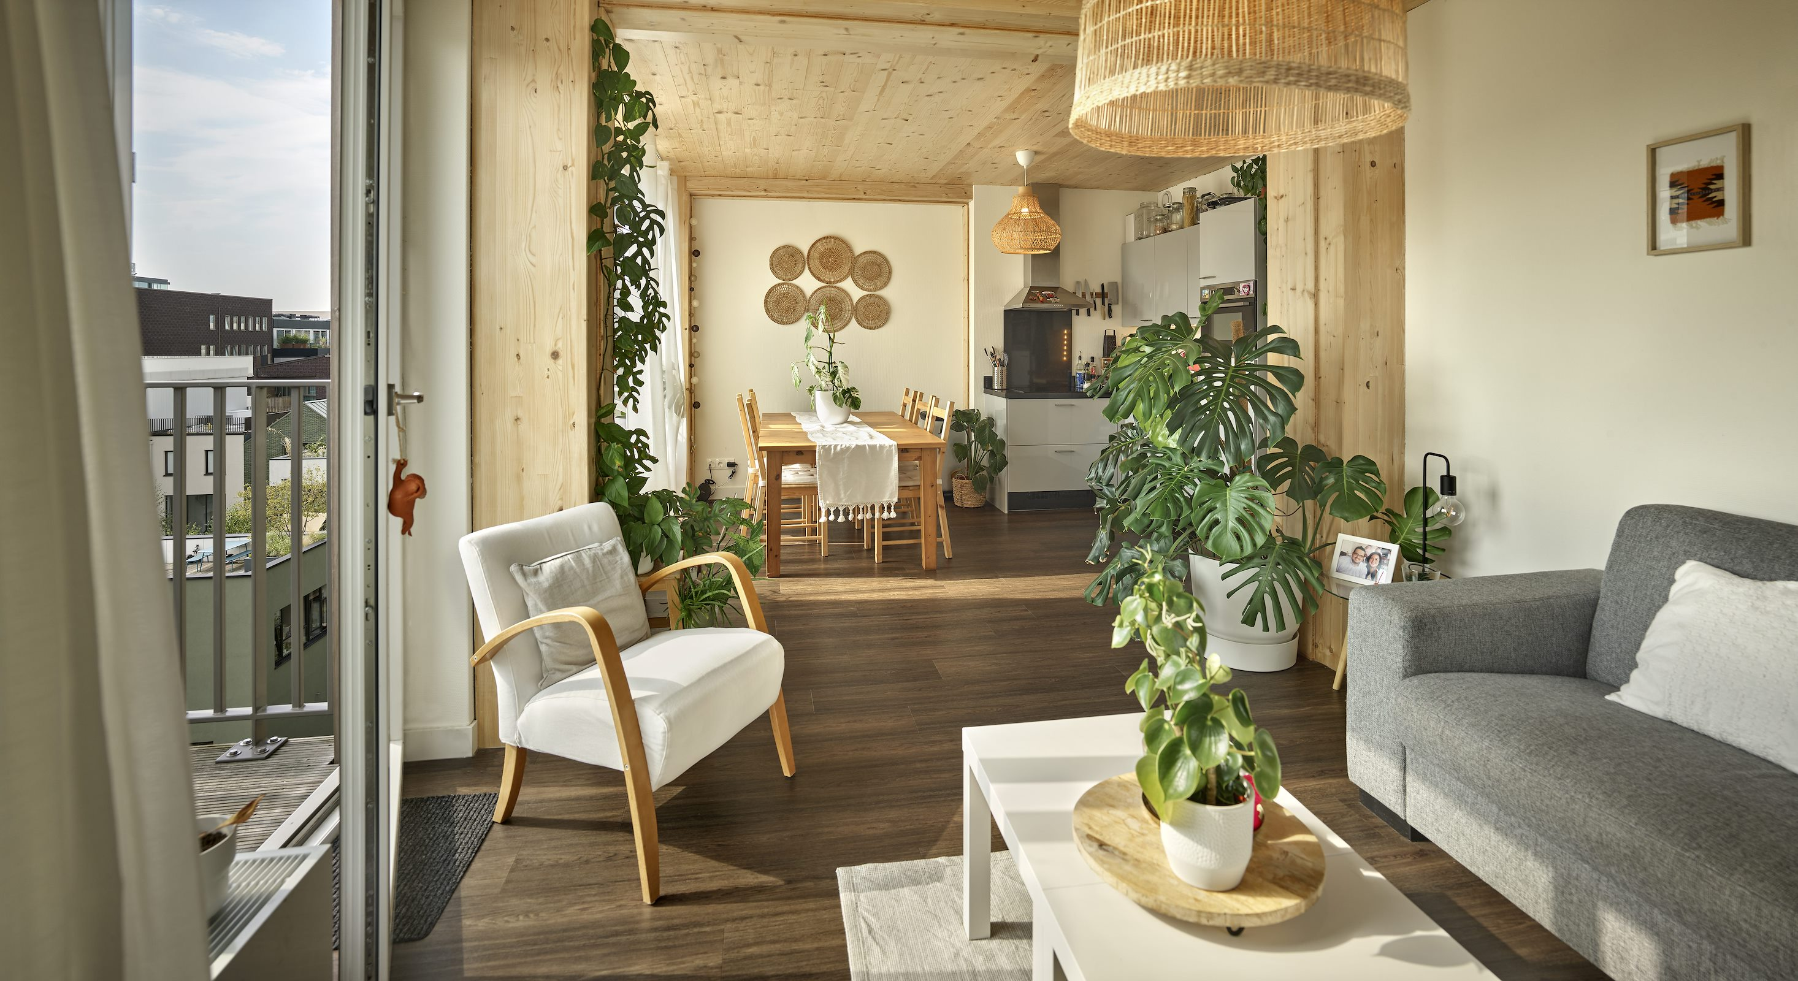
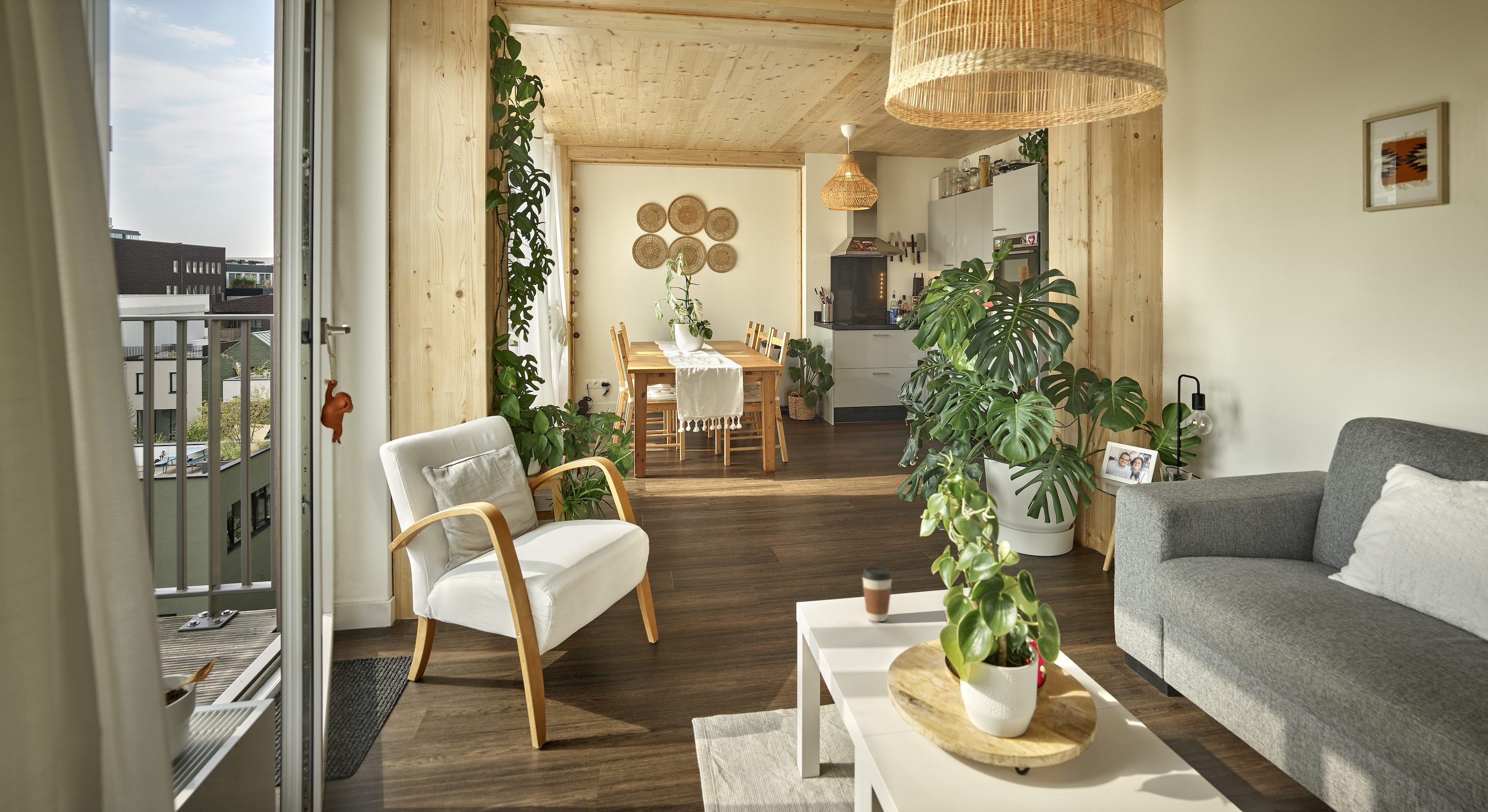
+ coffee cup (877, 594)
